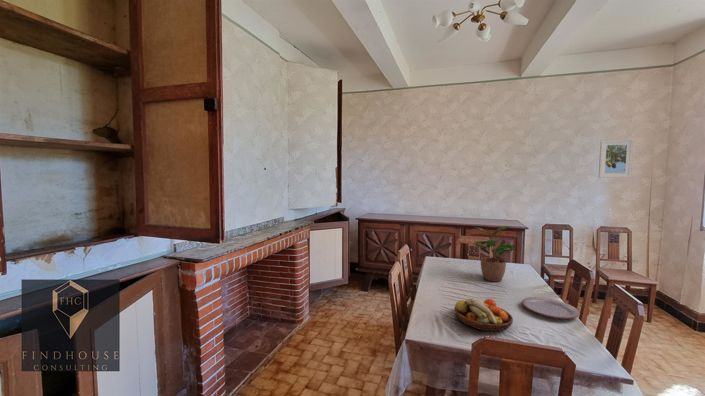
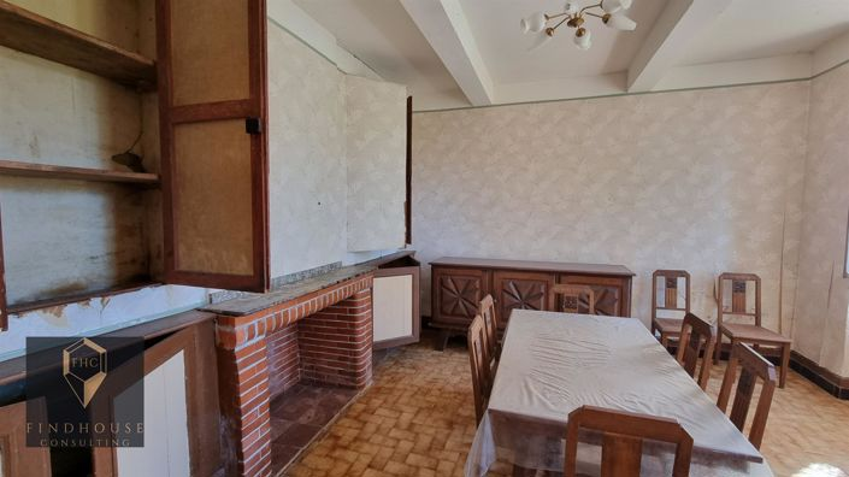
- potted plant (492, 252)
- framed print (615, 159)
- plate (549, 308)
- fruit bowl (482, 310)
